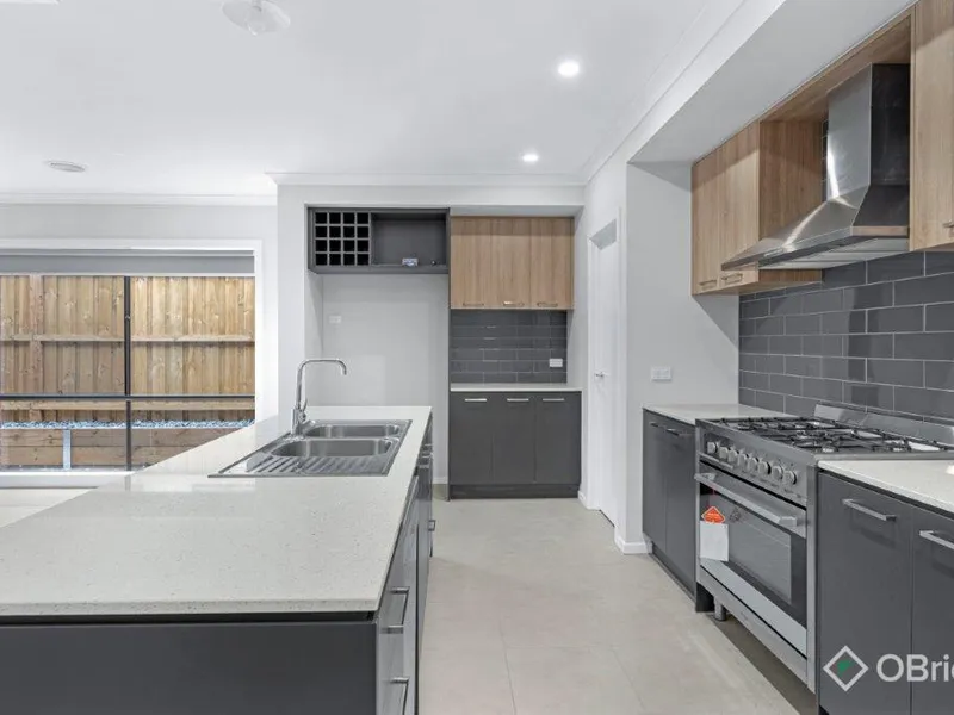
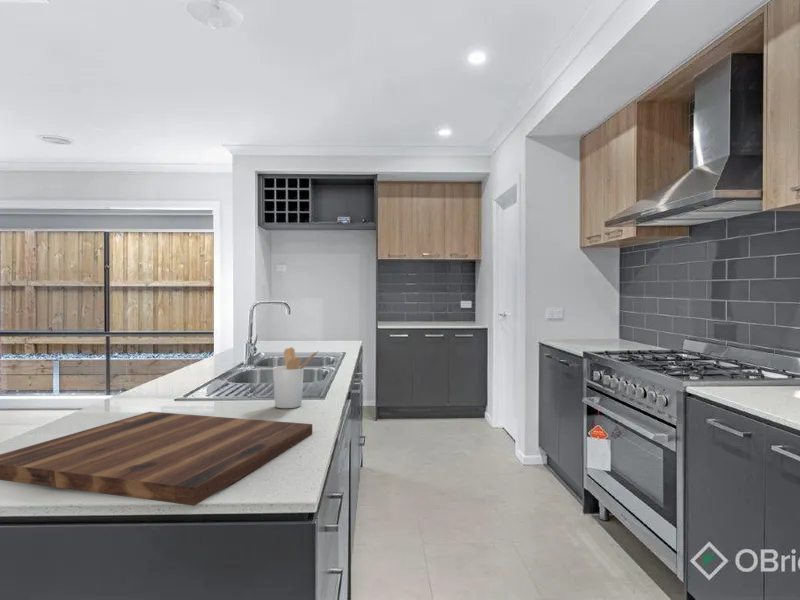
+ utensil holder (296, 377)
+ cutting board (166, 447)
